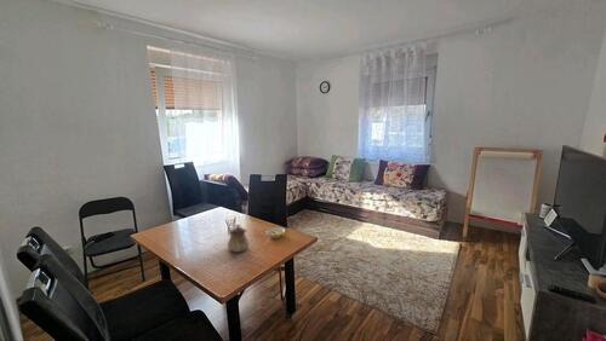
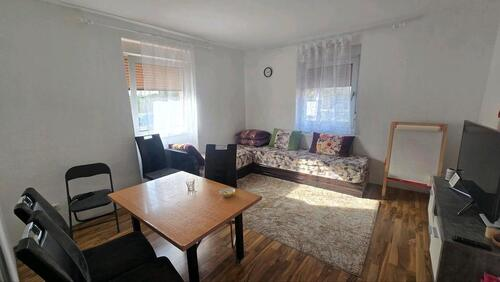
- teapot (239, 237)
